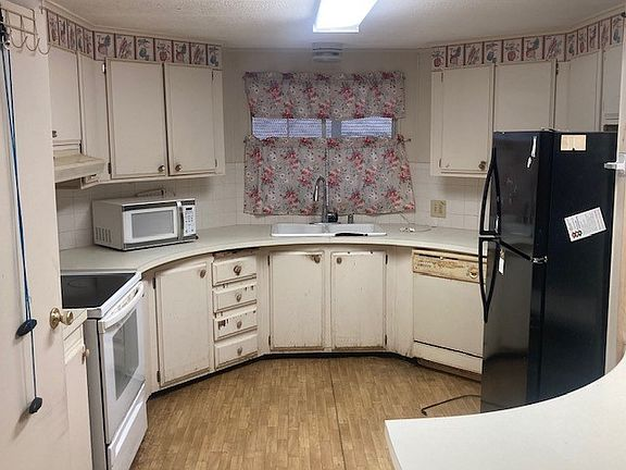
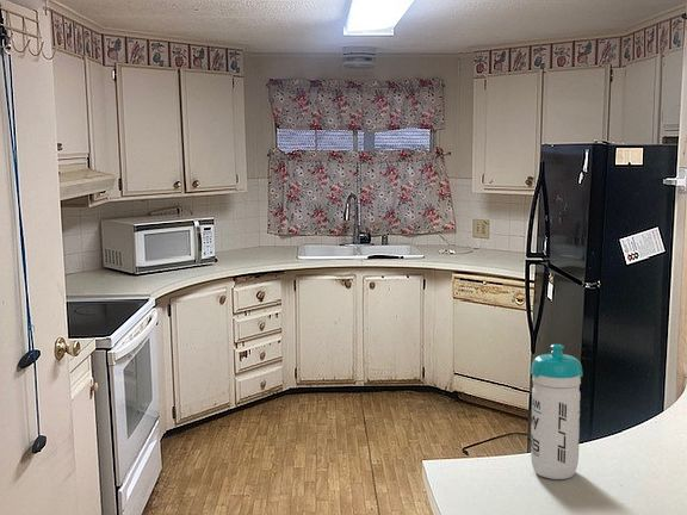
+ water bottle (555, 408)
